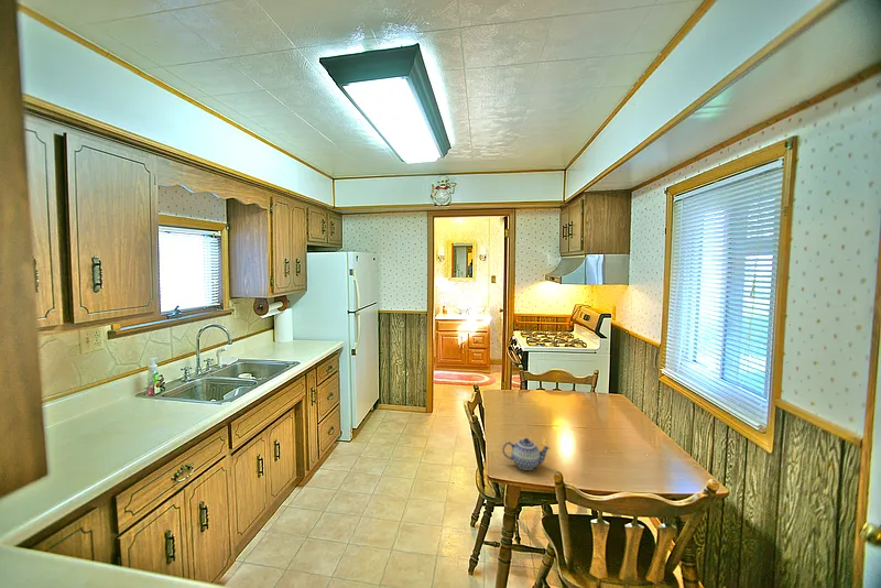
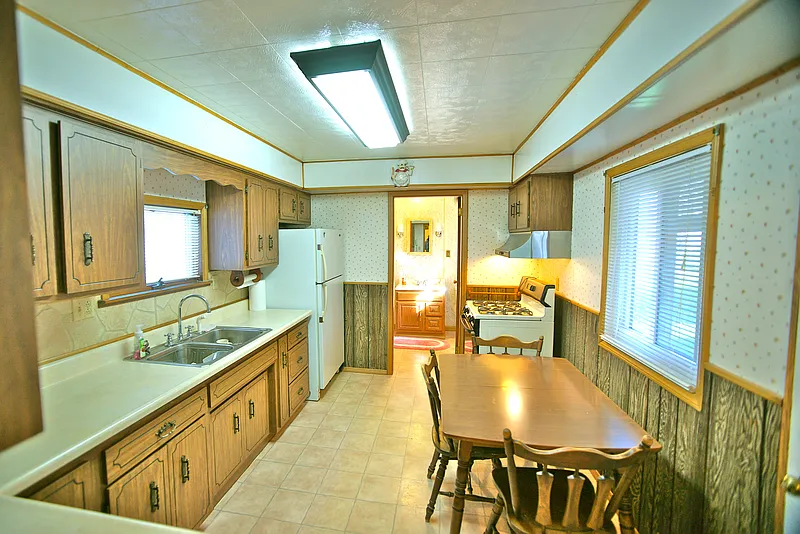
- teapot (525, 451)
